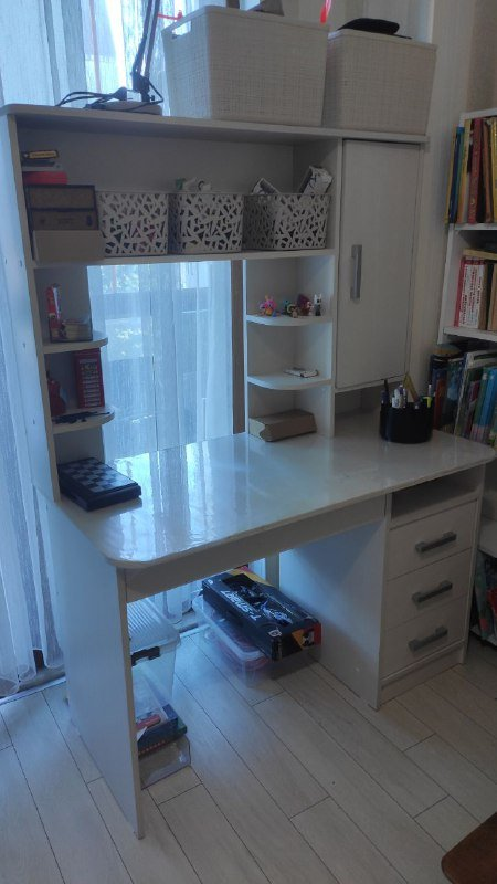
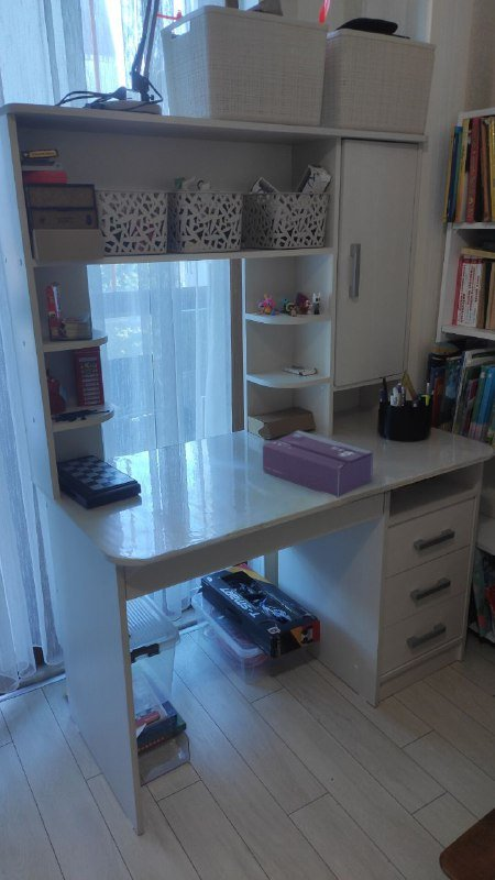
+ tissue box (316, 461)
